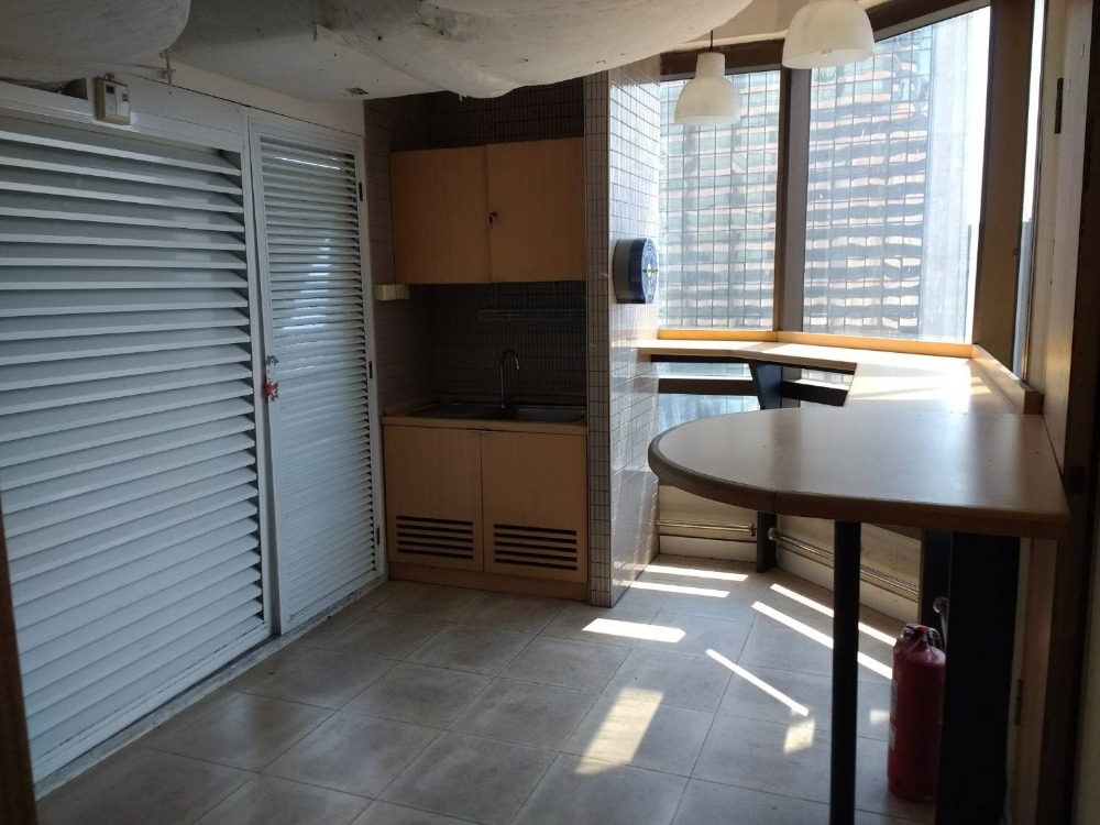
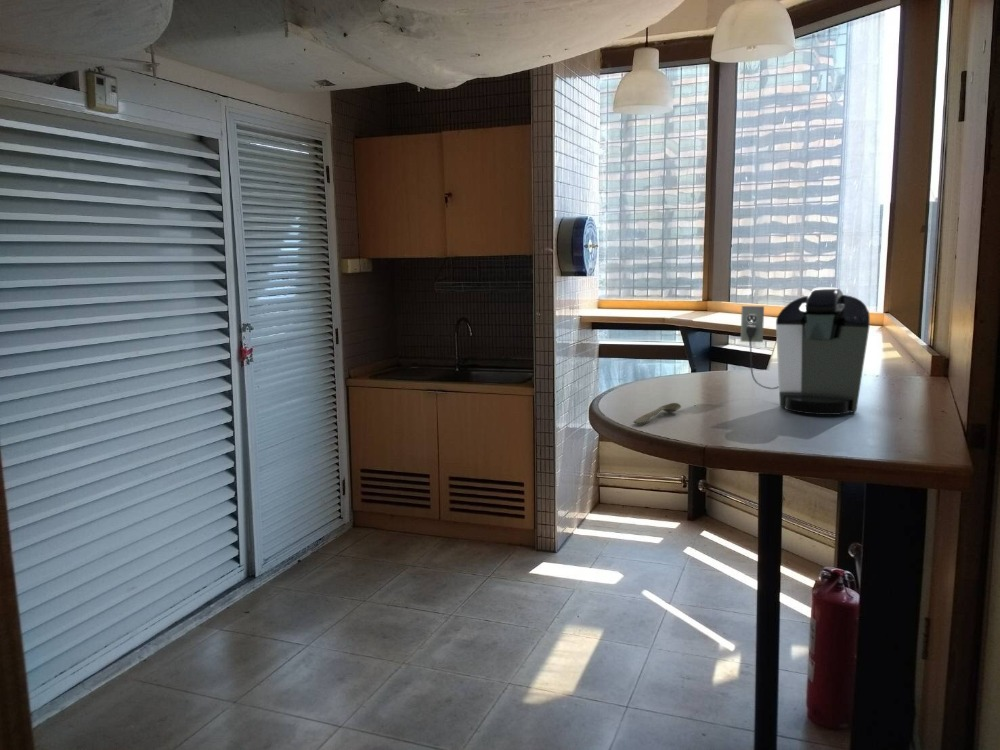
+ coffee maker (797, 346)
+ spoon (656, 413)
